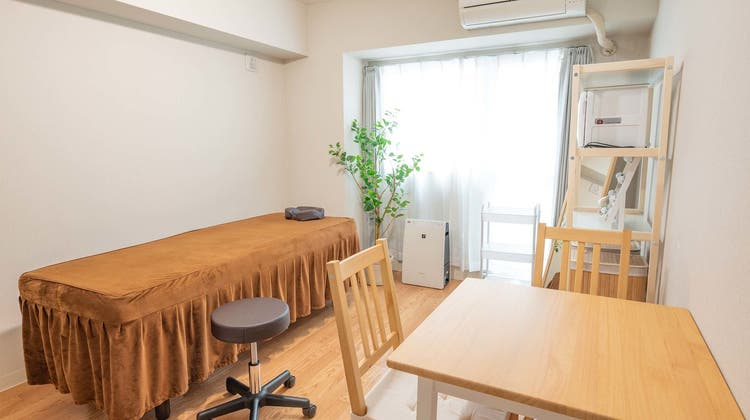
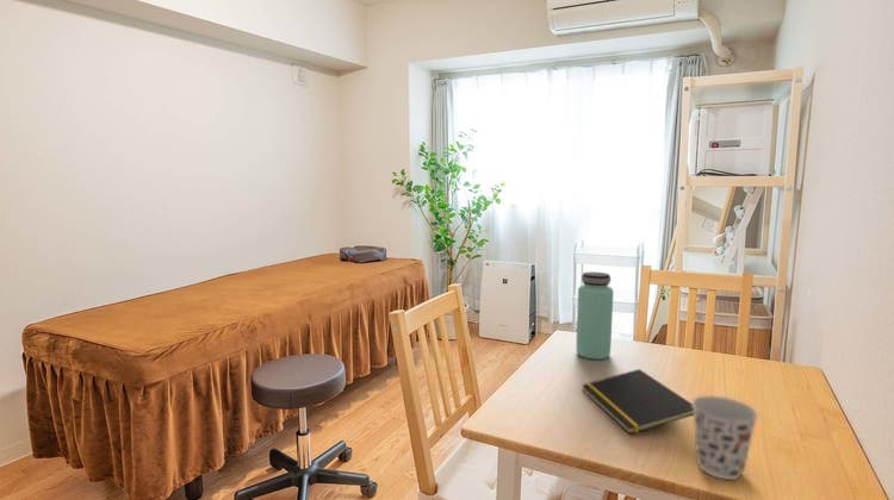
+ bottle (594, 314)
+ cup (721, 438)
+ notepad (634, 398)
